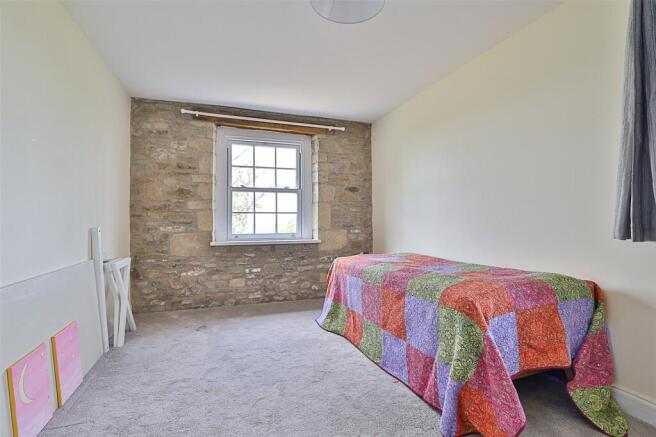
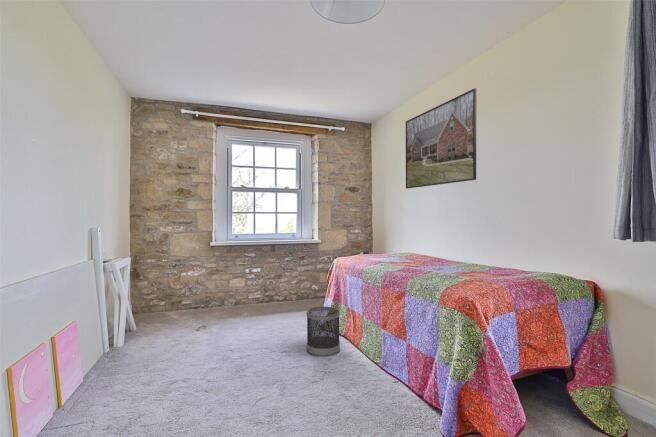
+ wastebasket (323, 330)
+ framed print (435, 146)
